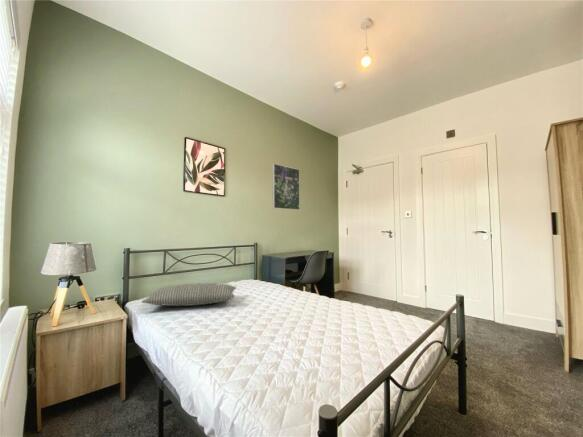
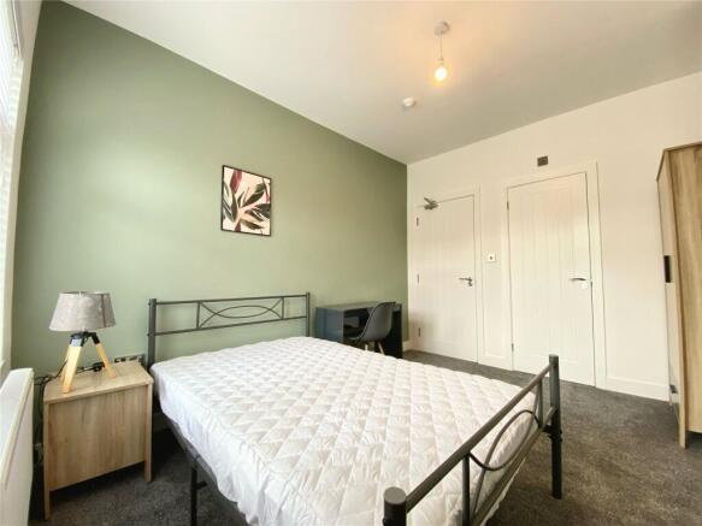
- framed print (286, 187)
- pillow (193, 294)
